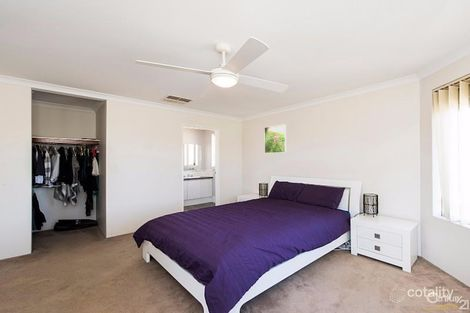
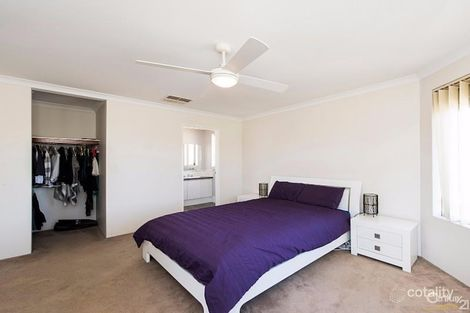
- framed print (274, 139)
